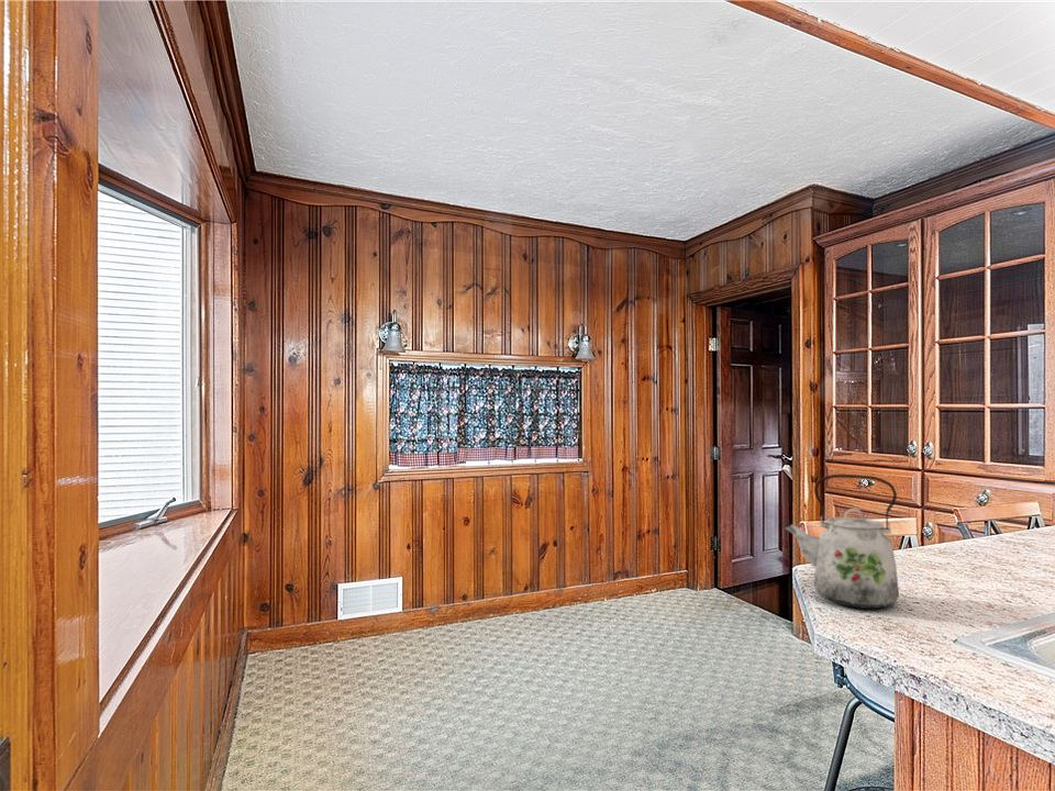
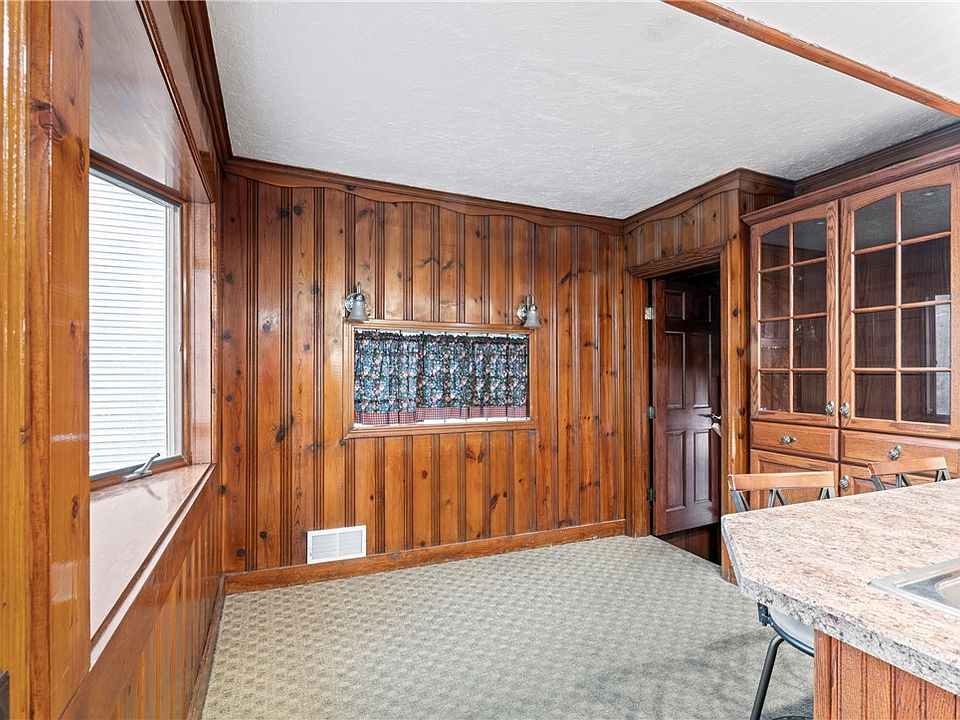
- kettle (839, 536)
